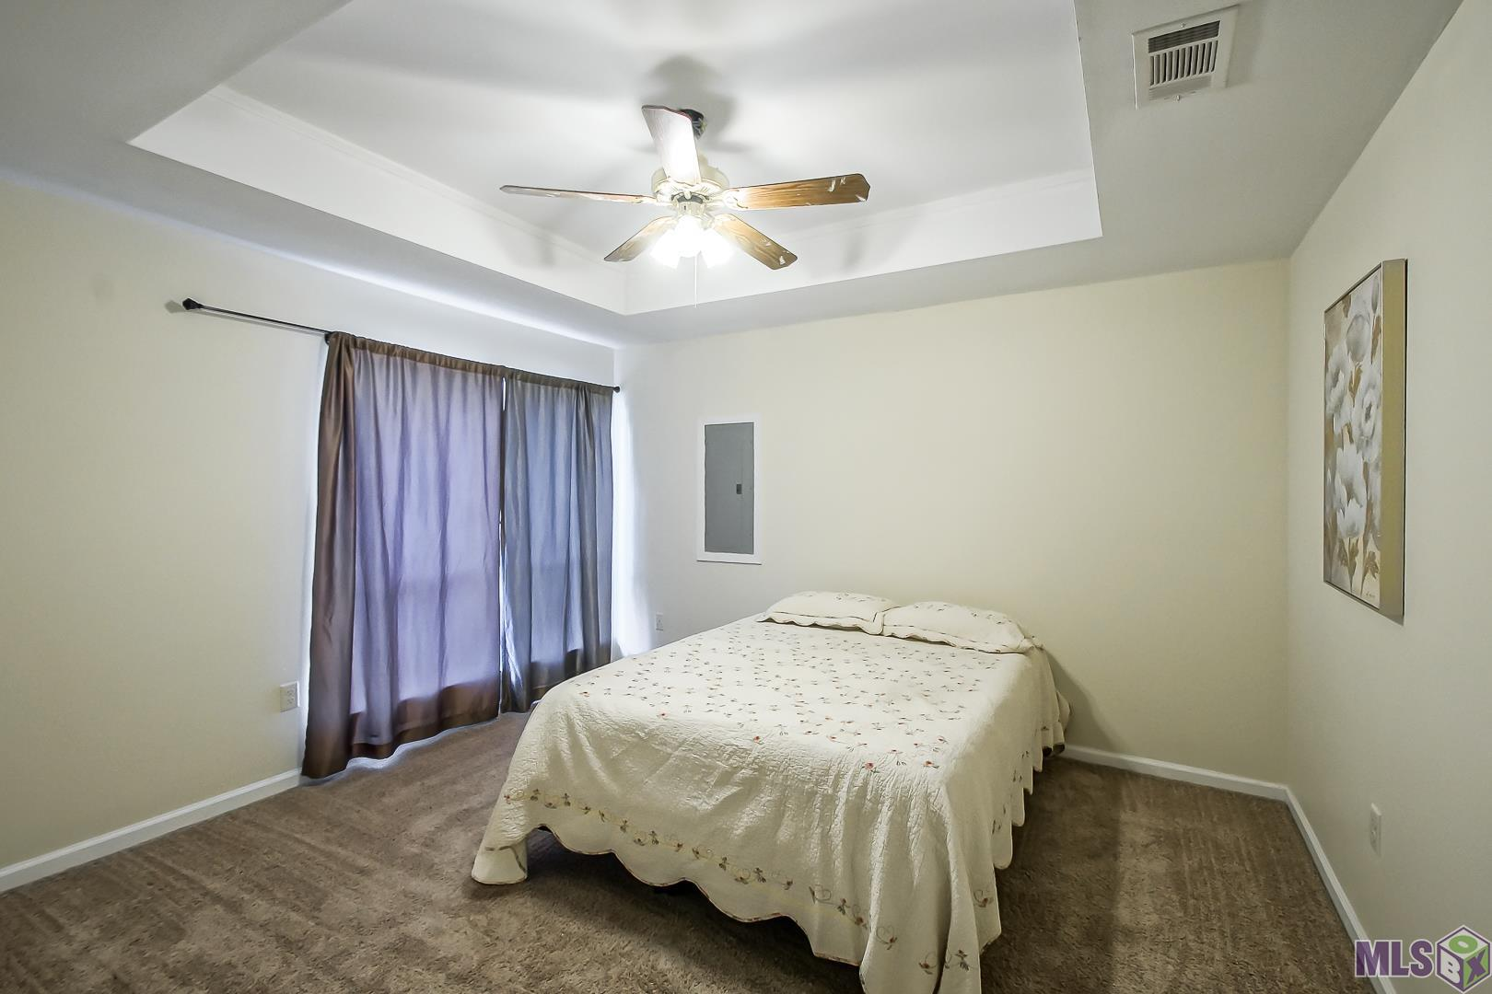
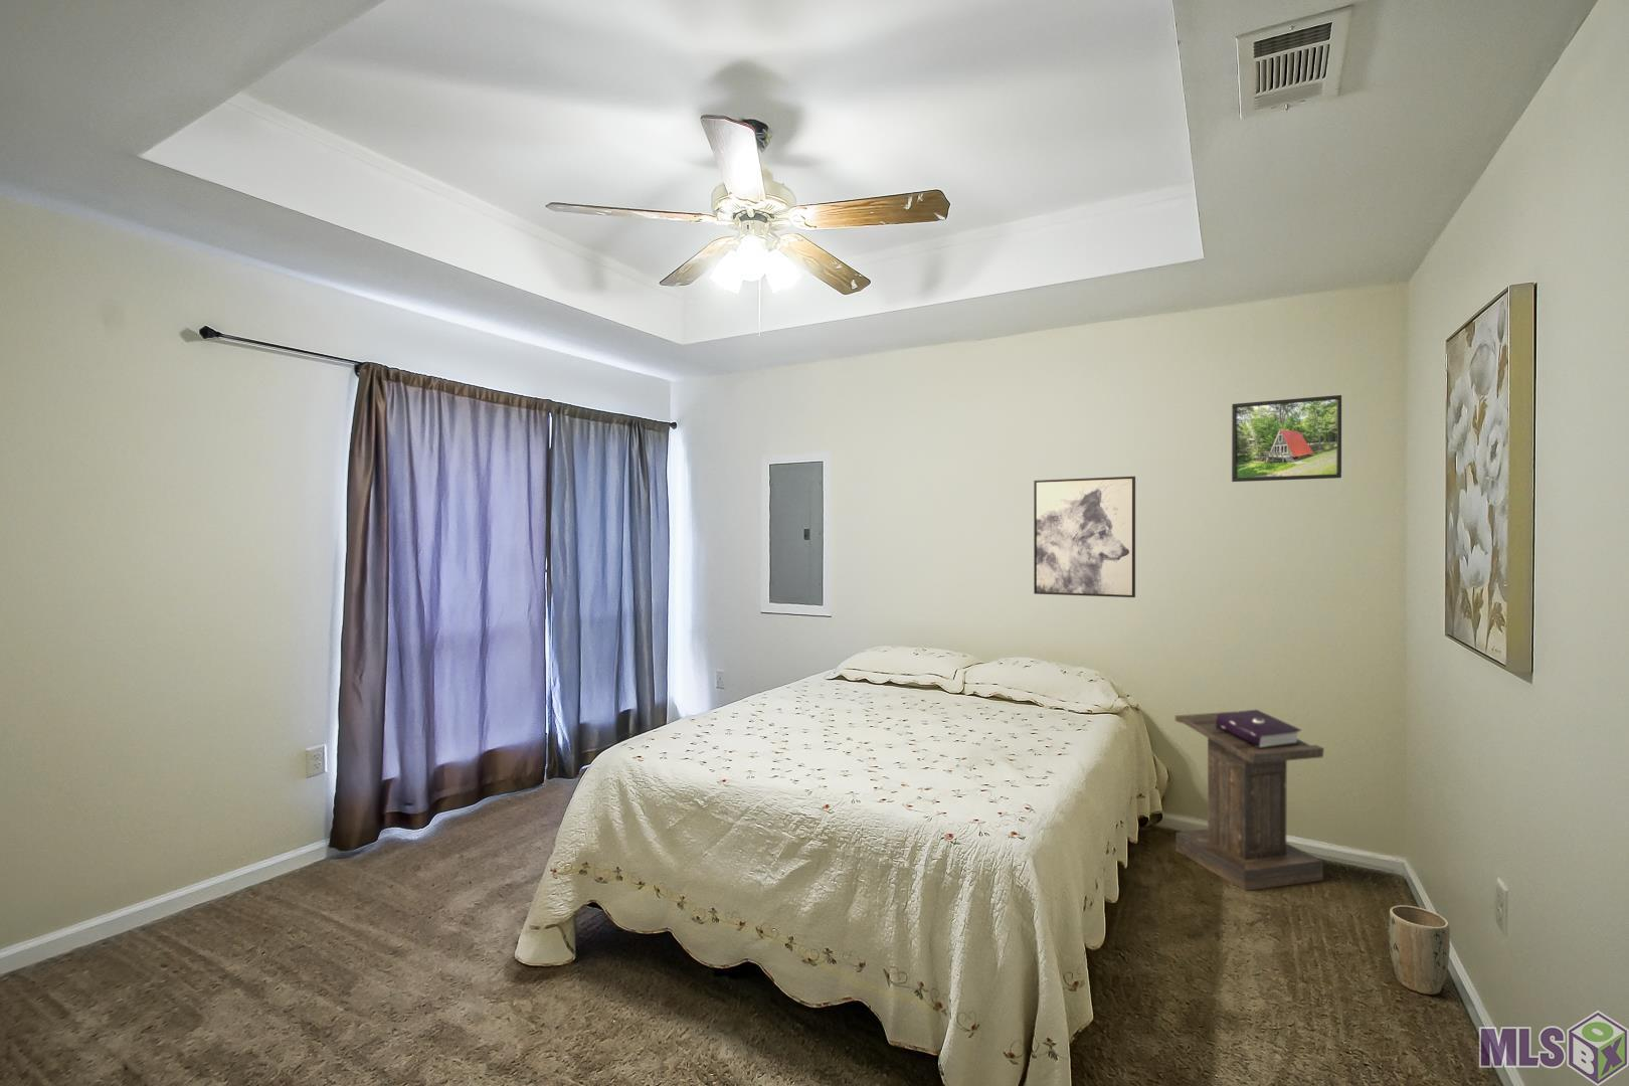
+ plant pot (1419, 950)
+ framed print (1284, 440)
+ wall art (1084, 537)
+ lectern (1245, 789)
